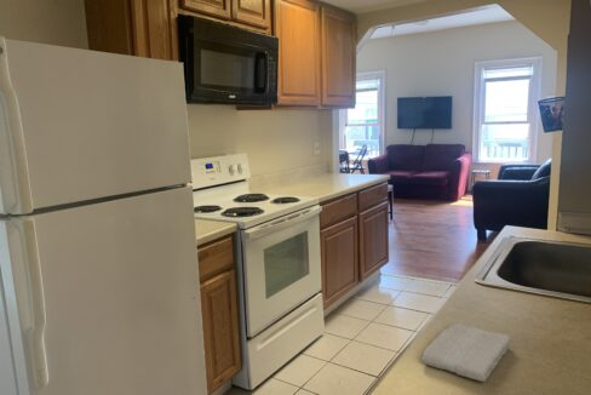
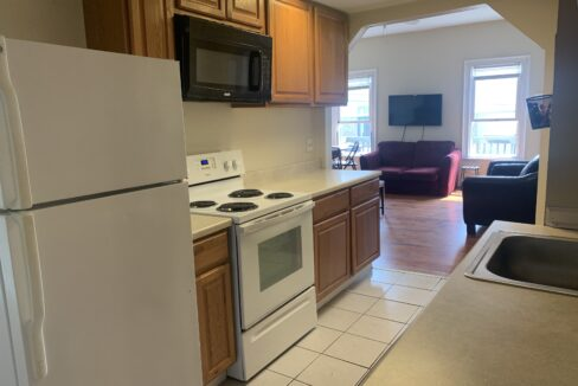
- washcloth (467, 348)
